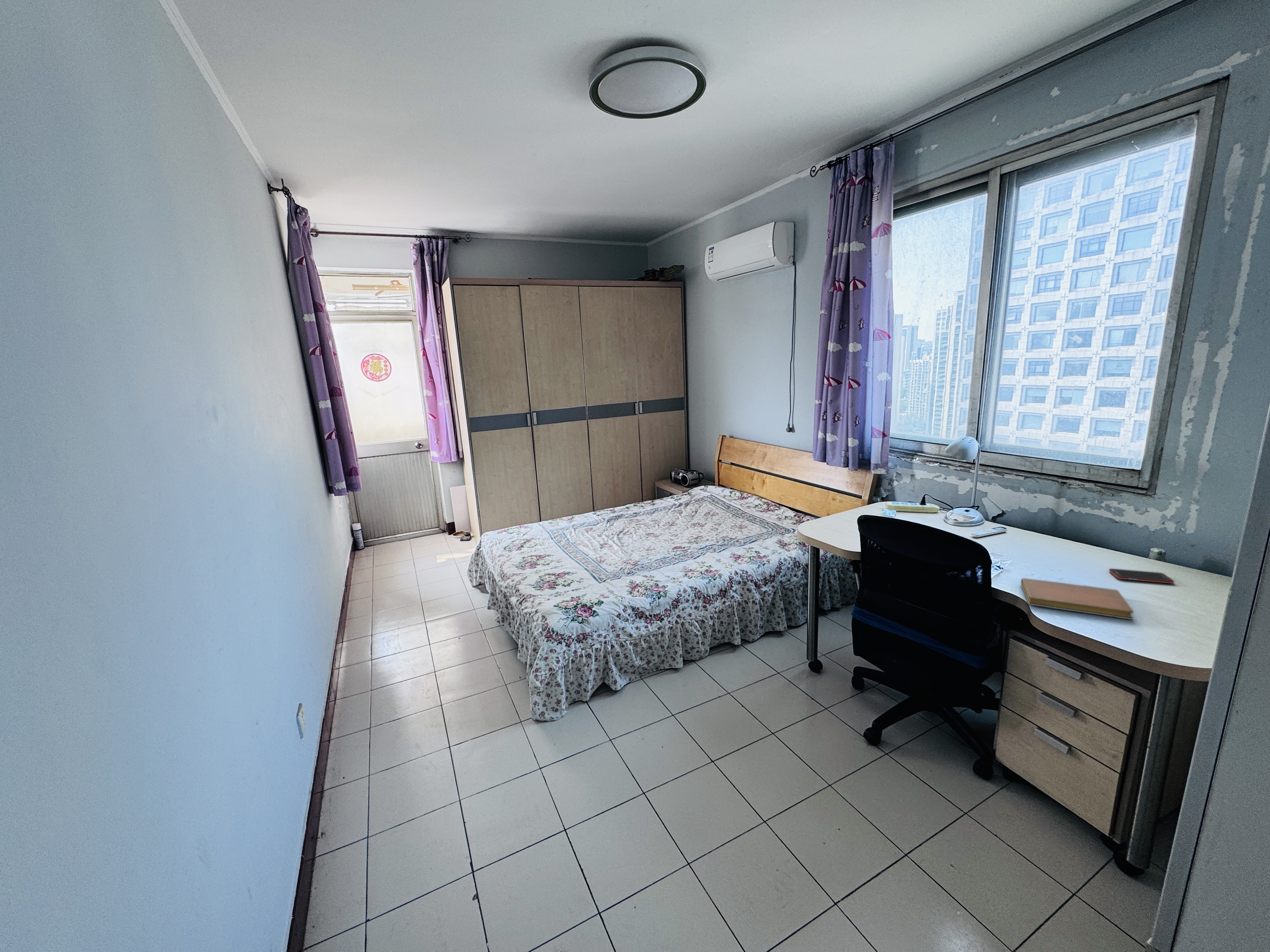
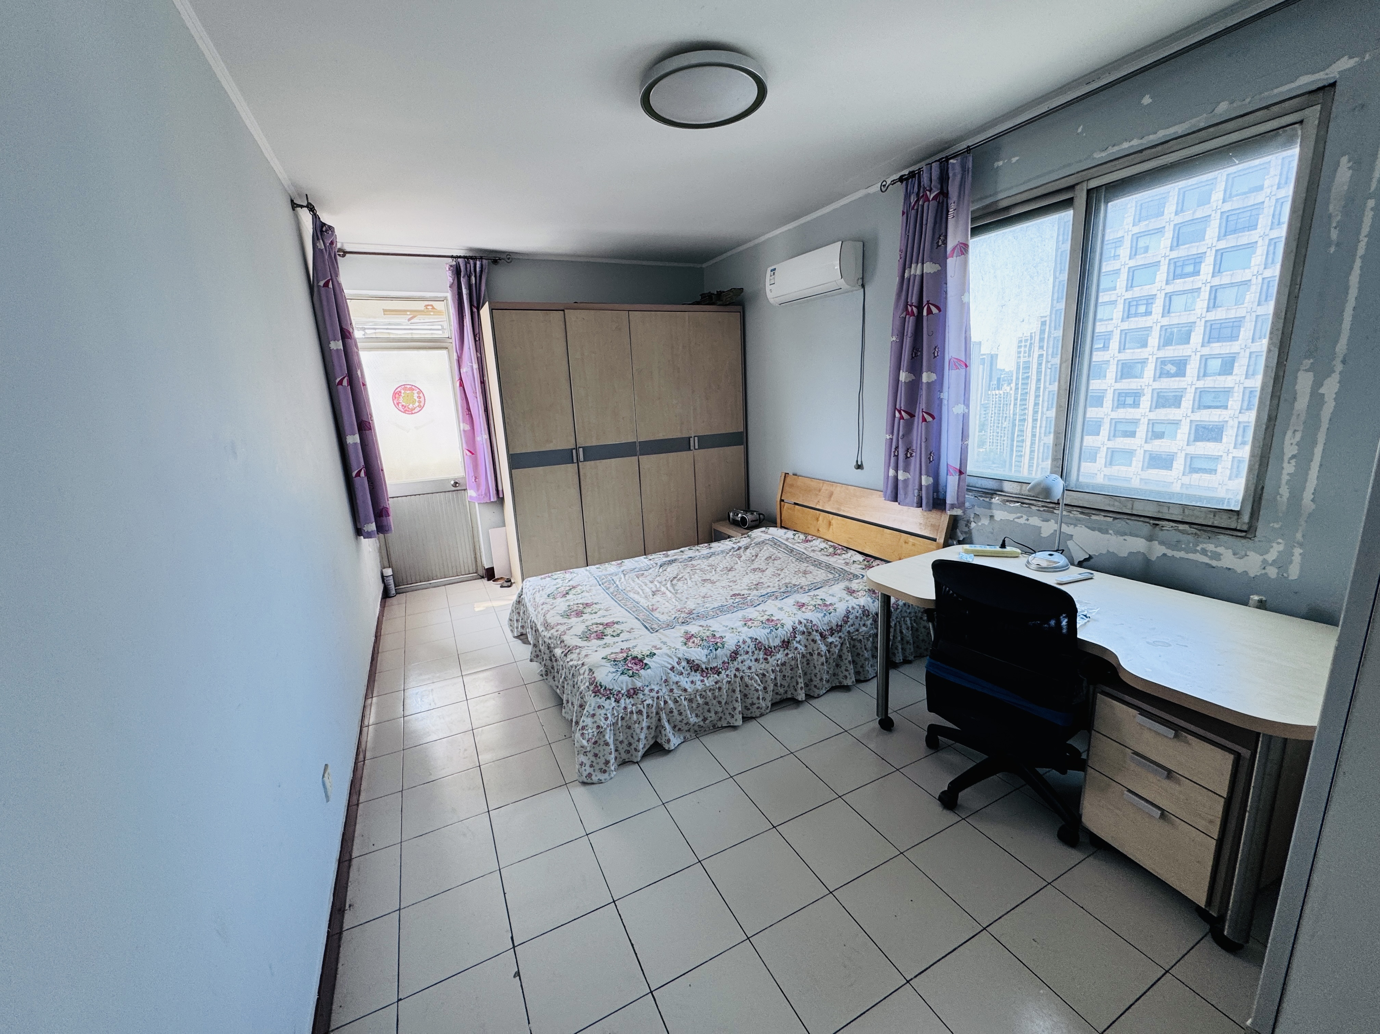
- notebook (1073, 597)
- cell phone (1140, 576)
